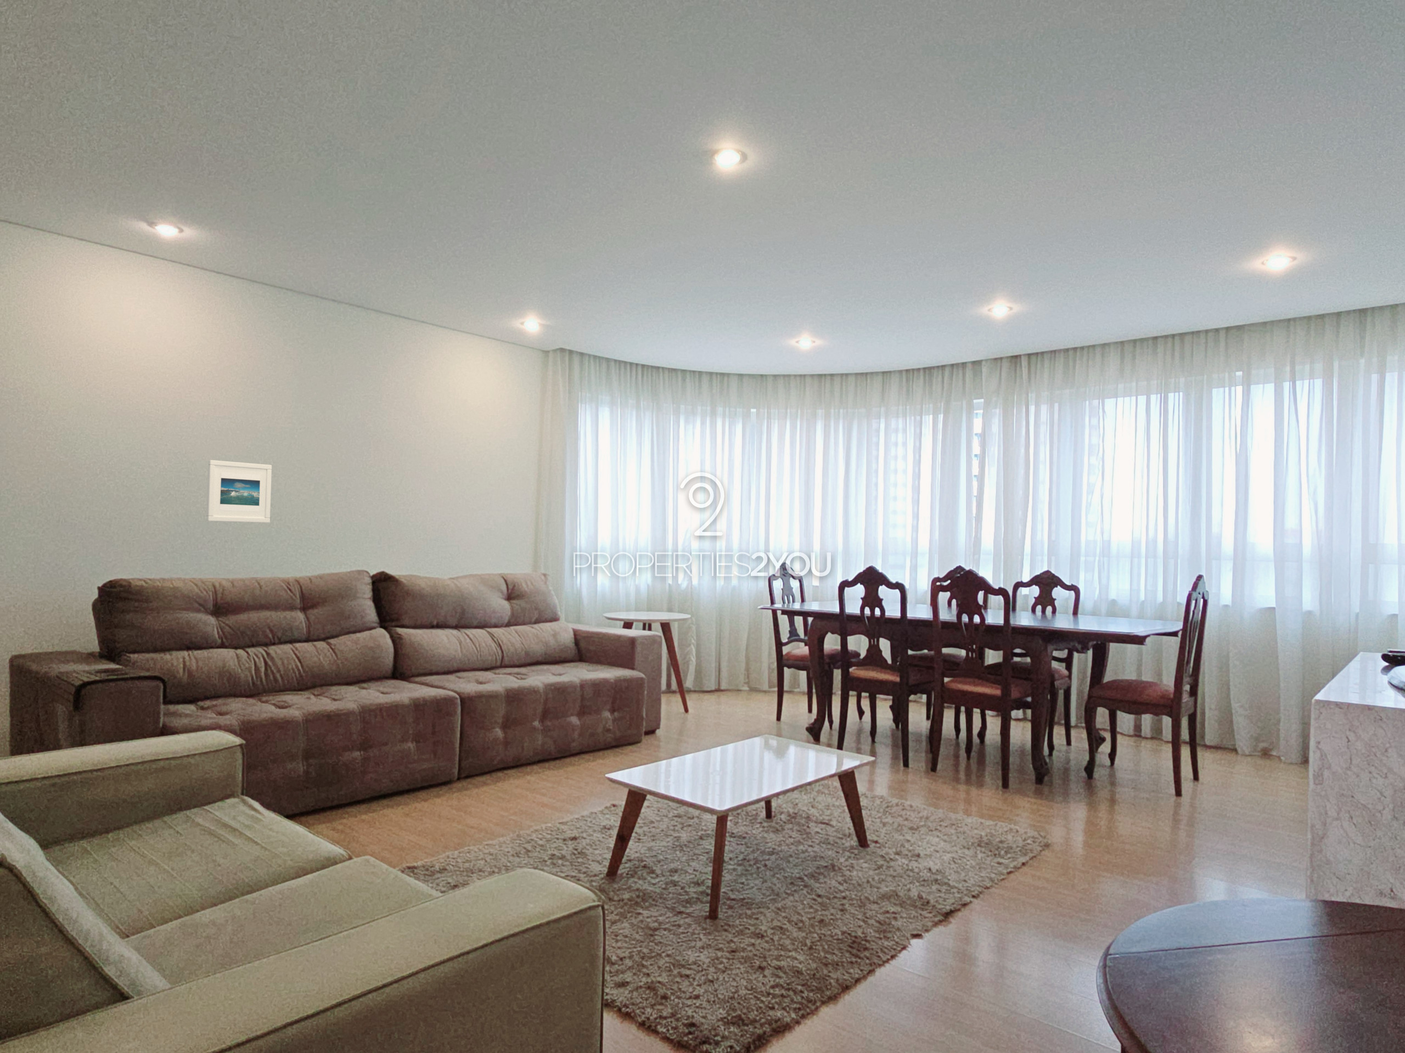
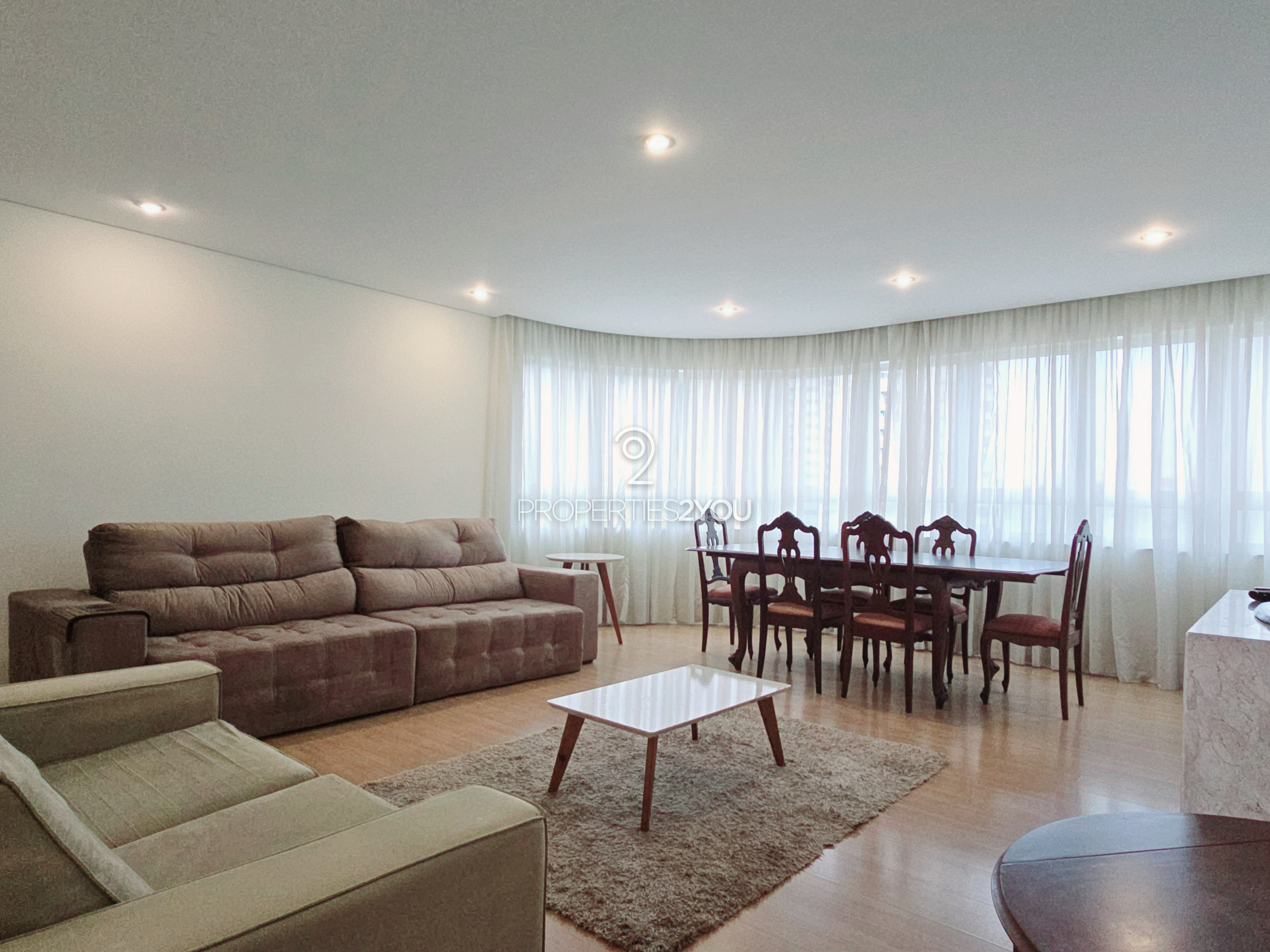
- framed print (240, 492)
